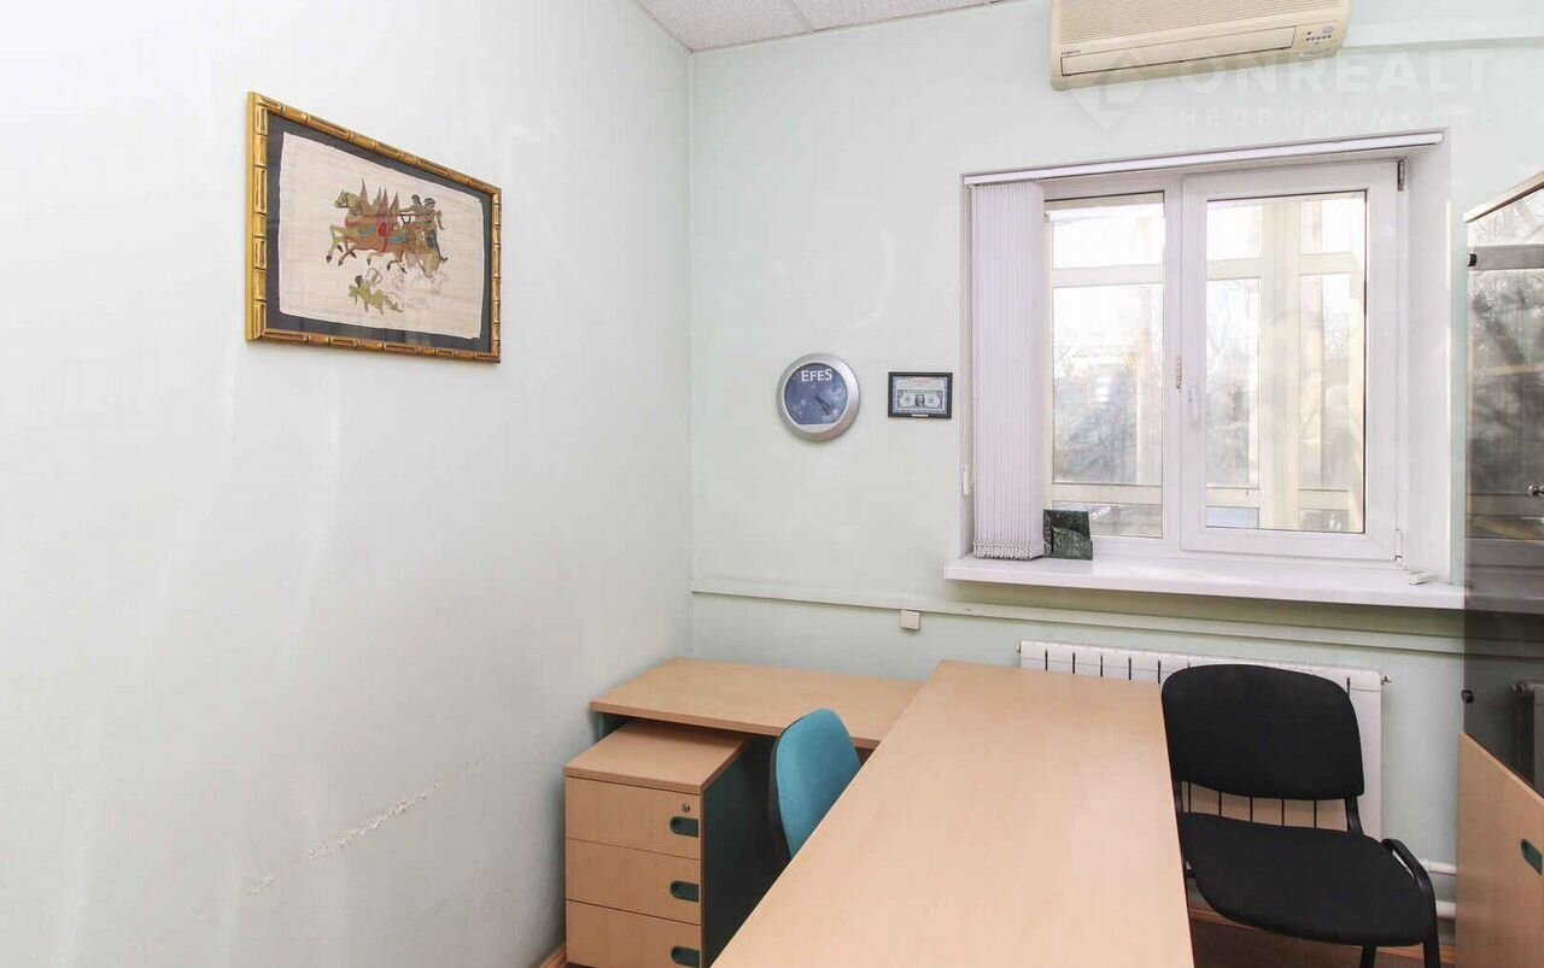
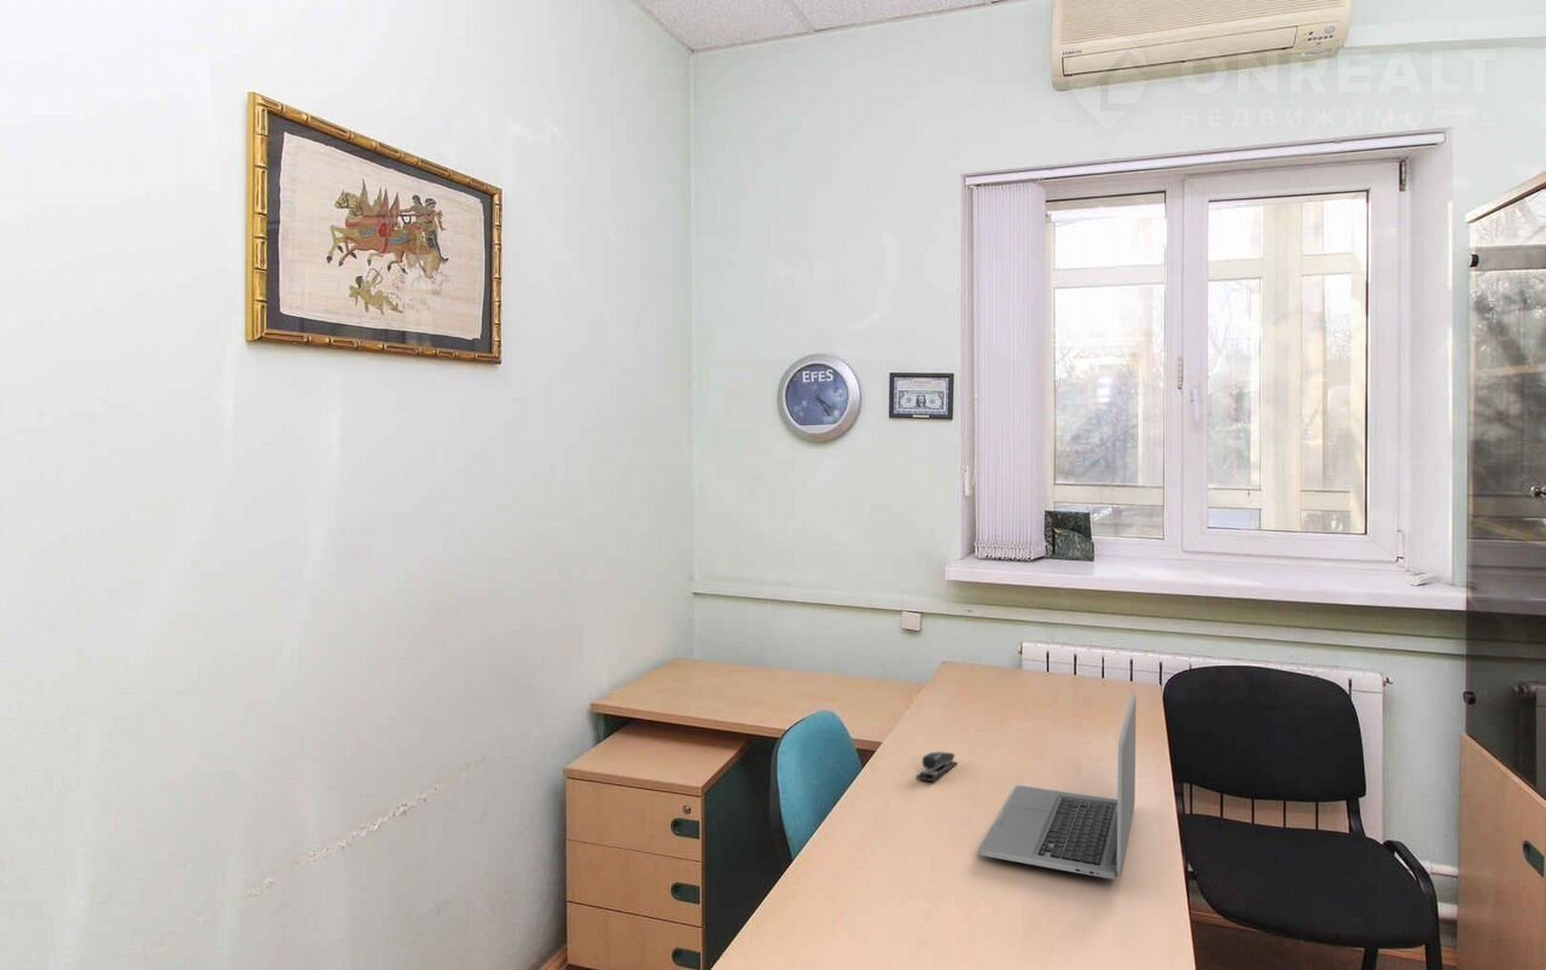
+ stapler (937, 761)
+ laptop (1062, 791)
